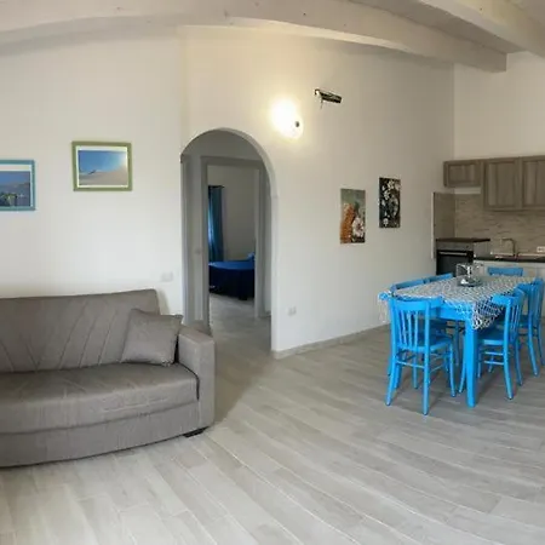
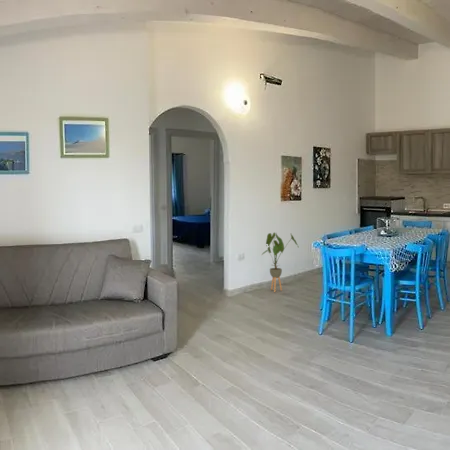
+ house plant (276, 261)
